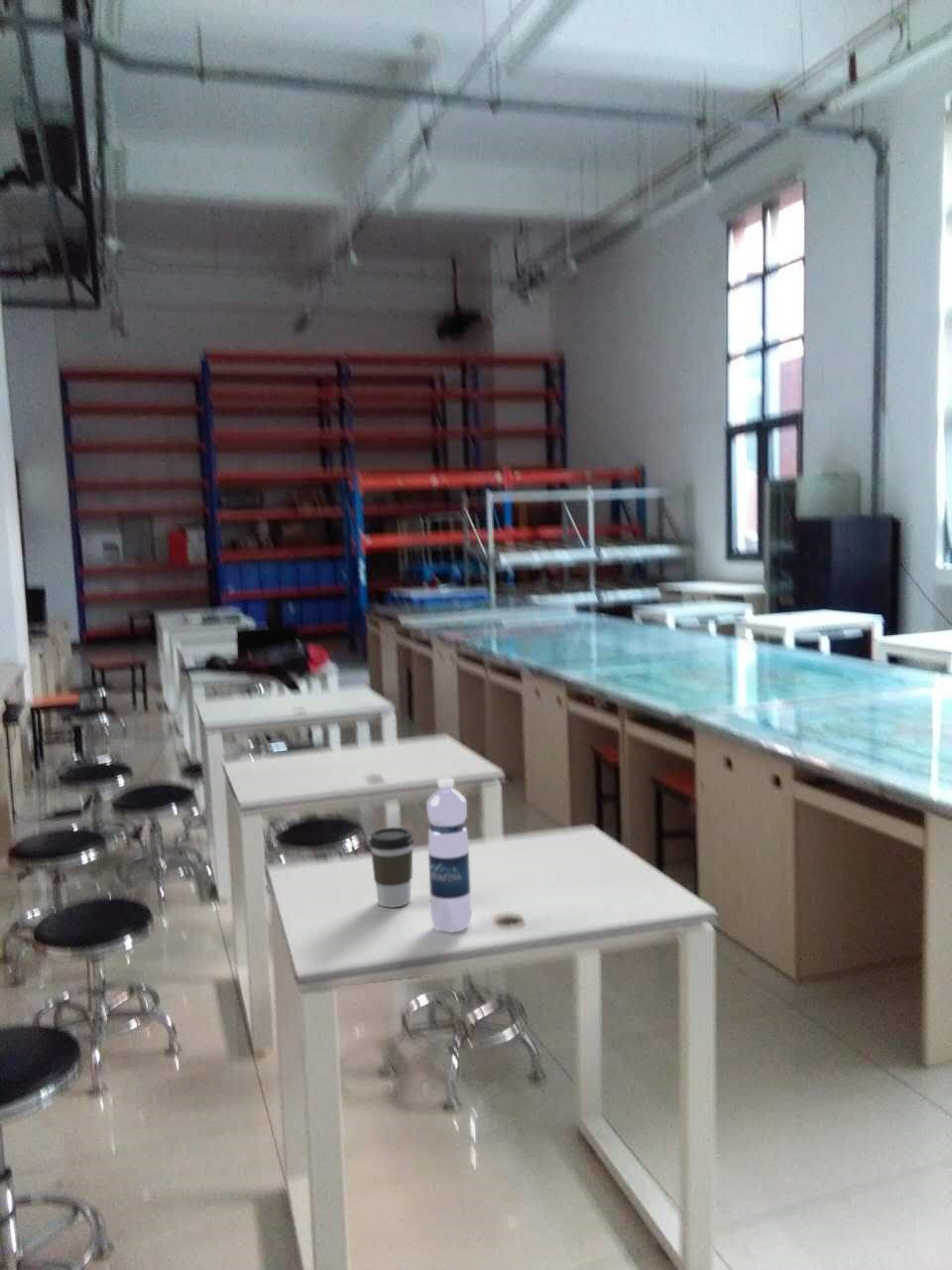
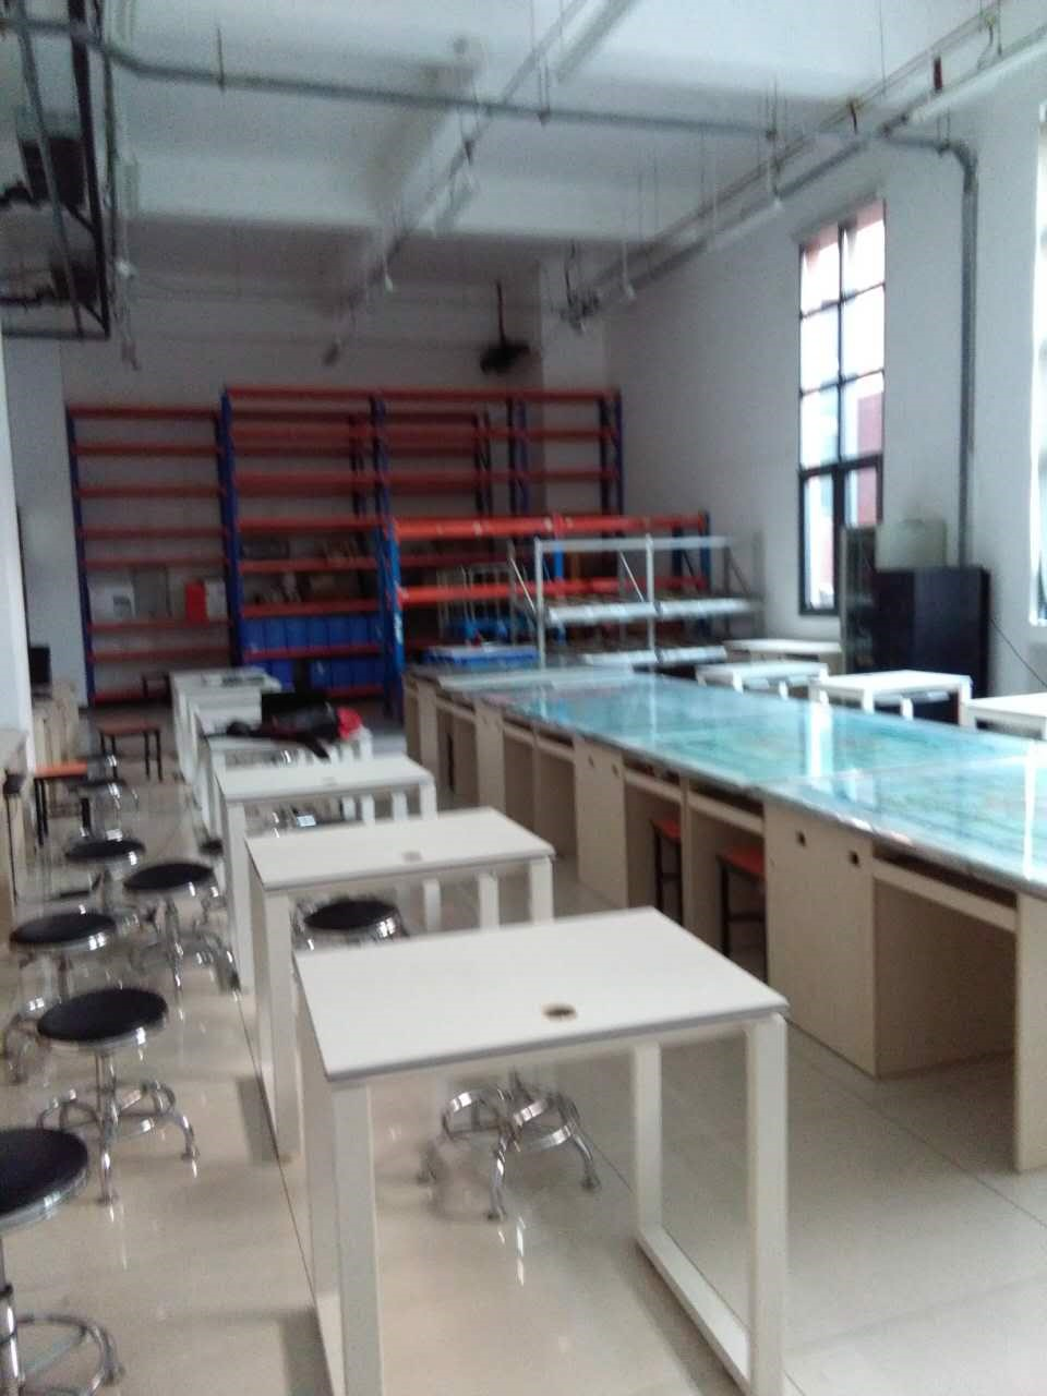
- water bottle (448, 852)
- coffee cup (392, 867)
